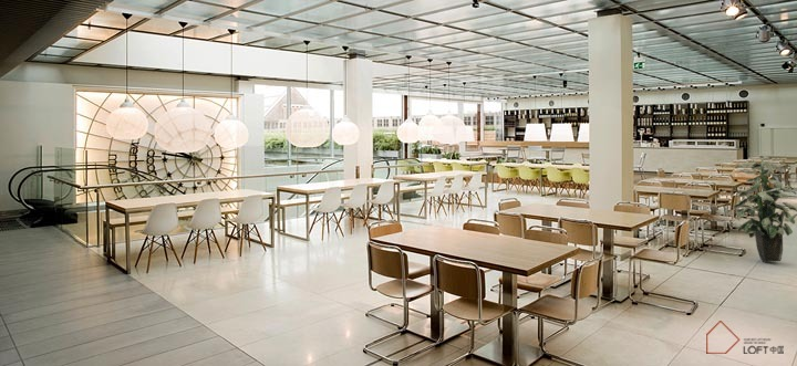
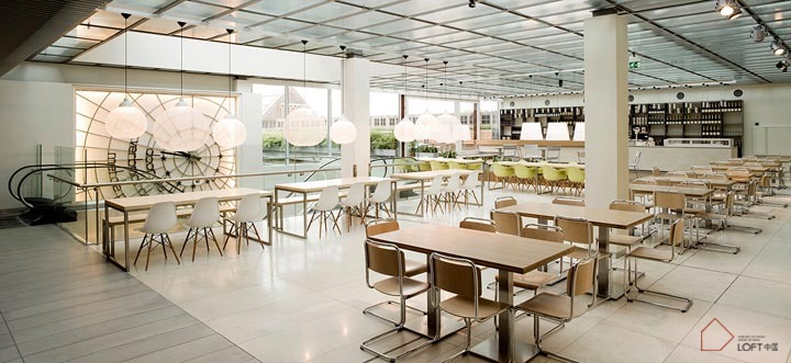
- indoor plant (764, 208)
